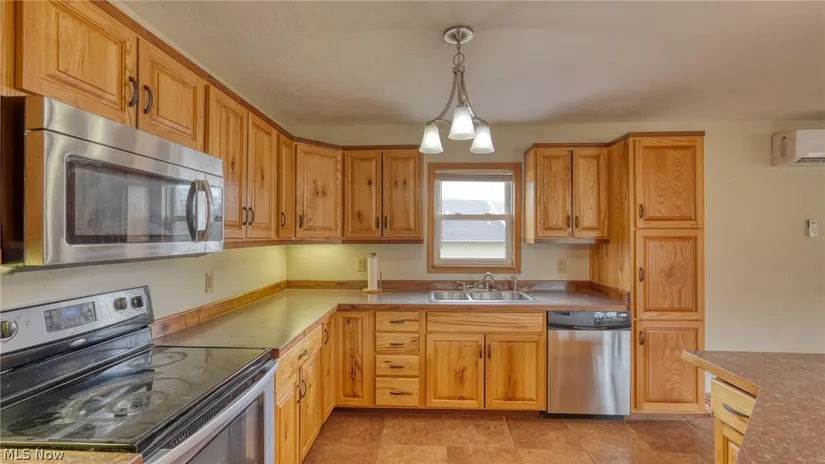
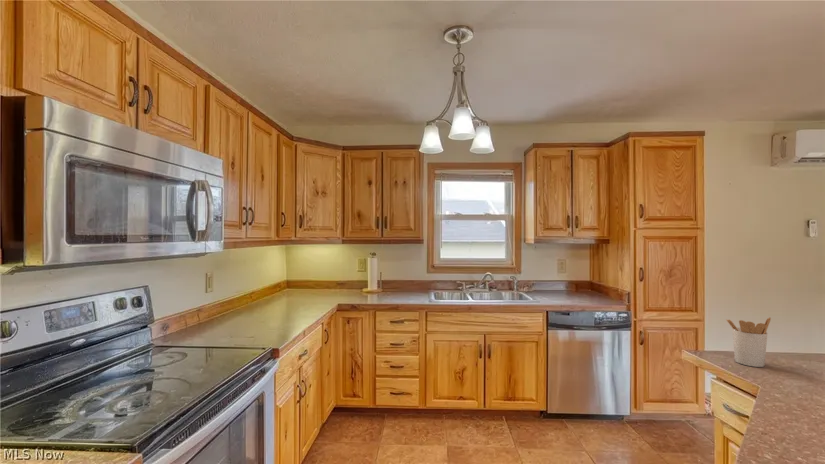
+ utensil holder (750, 340)
